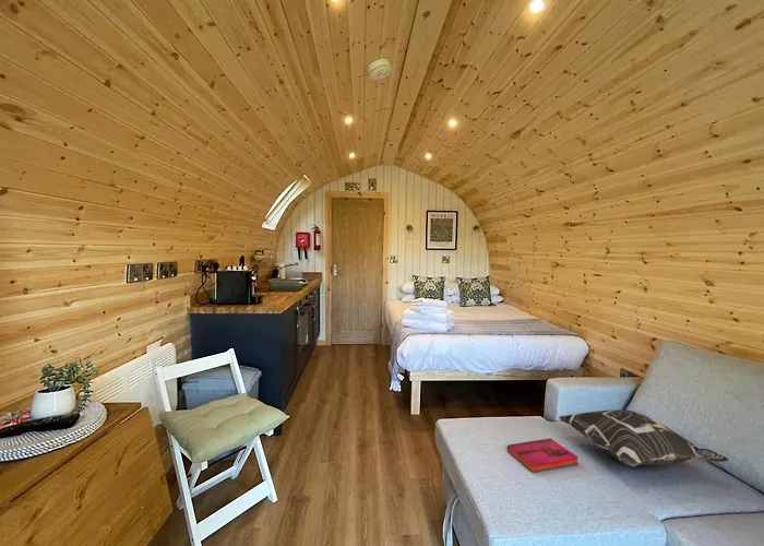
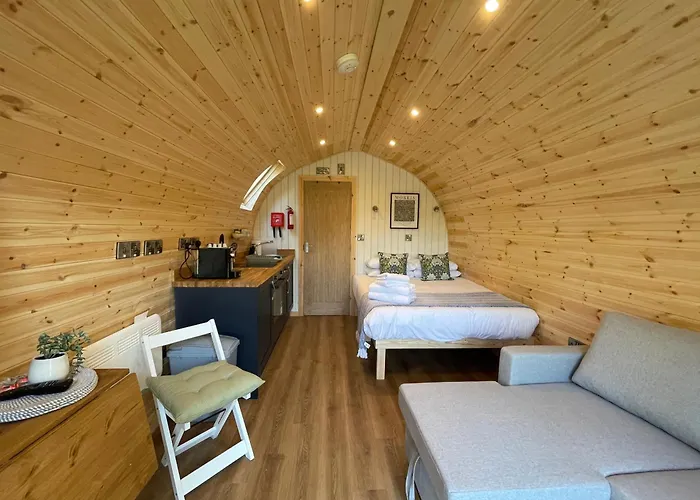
- hardback book (541, 453)
- decorative pillow (634, 436)
